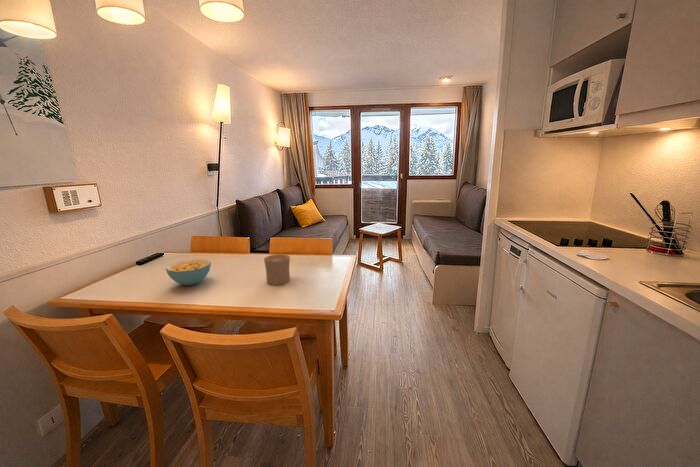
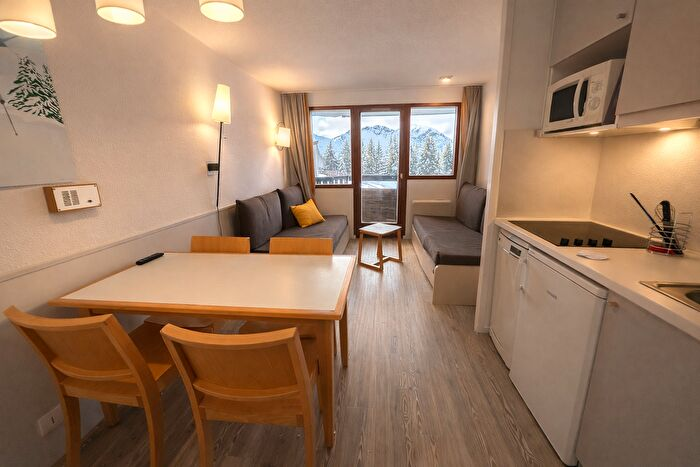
- cereal bowl (190, 274)
- cup (277, 269)
